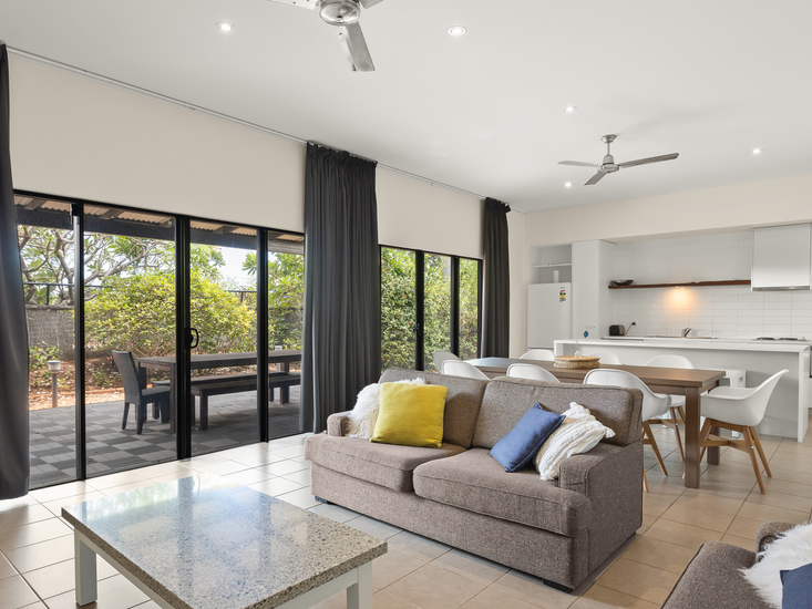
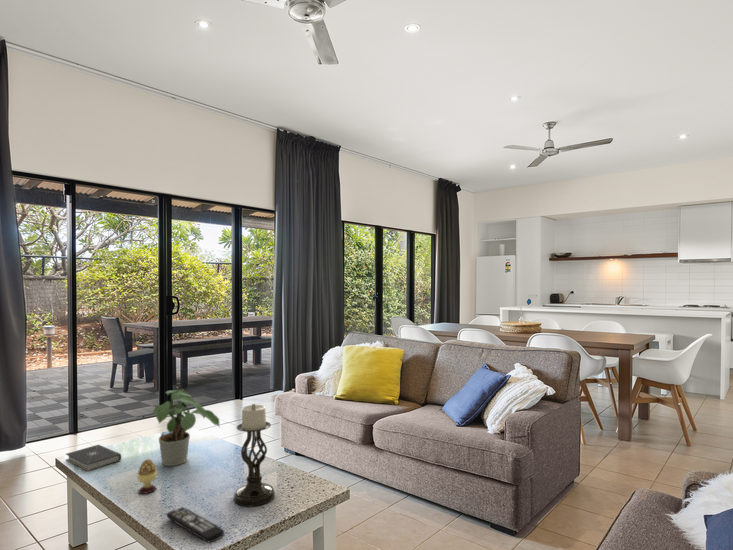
+ book (93, 456)
+ decorative egg (147, 474)
+ remote control (194, 524)
+ candle holder (253, 450)
+ potted plant (181, 426)
